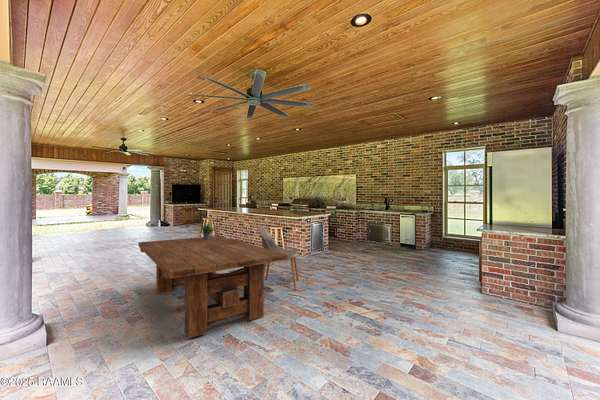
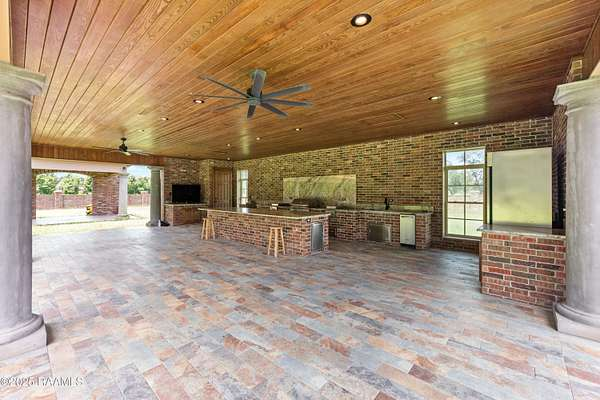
- chair (280, 252)
- dining table (203, 274)
- potted plant (207, 227)
